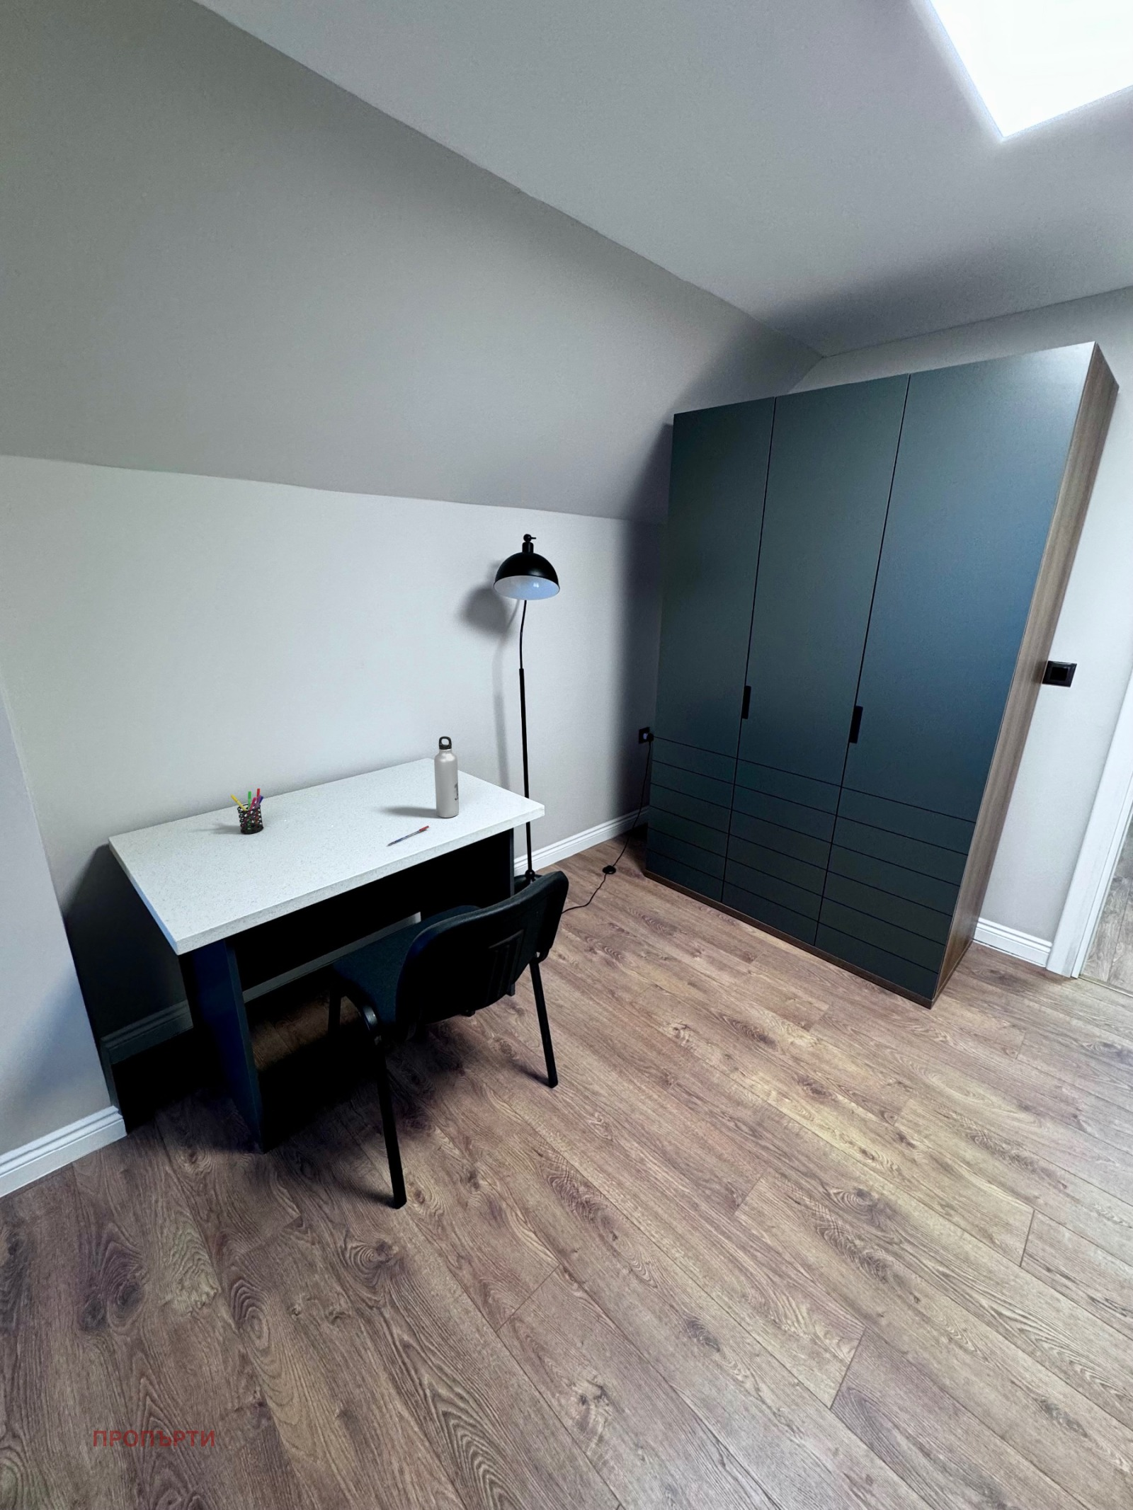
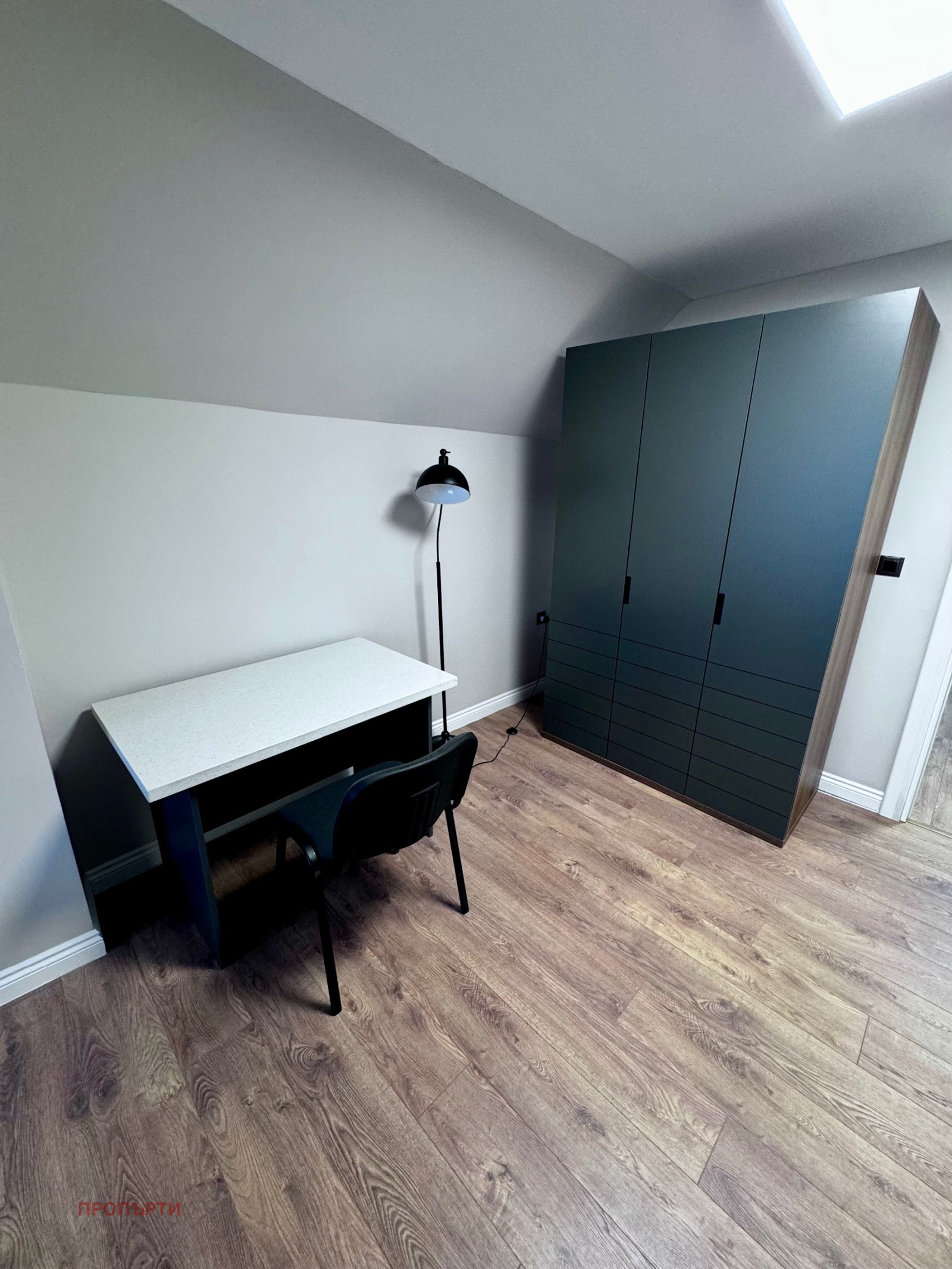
- water bottle (446, 776)
- pen (408, 834)
- pen holder (251, 808)
